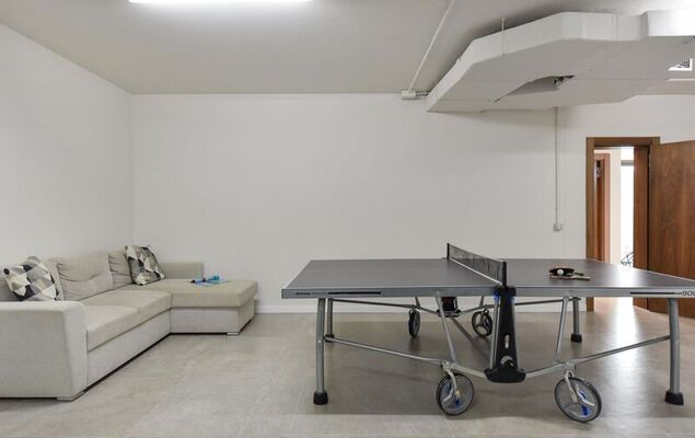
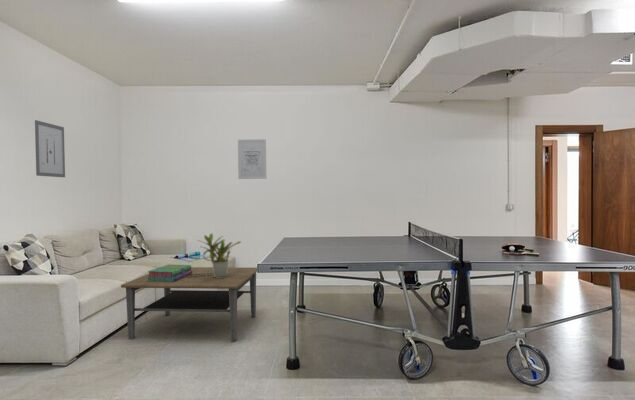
+ wall art (50, 150)
+ coffee table (197, 300)
+ potted plant (216, 255)
+ stack of books (170, 272)
+ wall art (252, 159)
